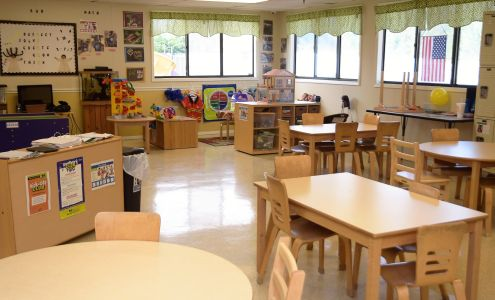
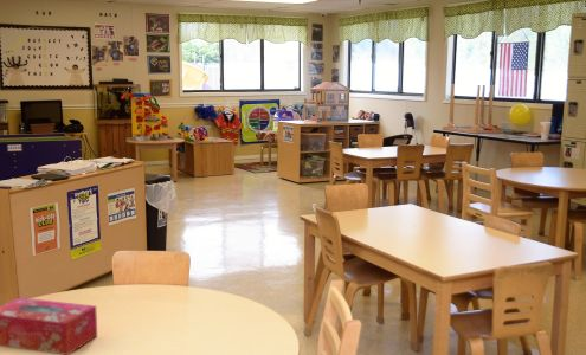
+ tissue box (41, 324)
